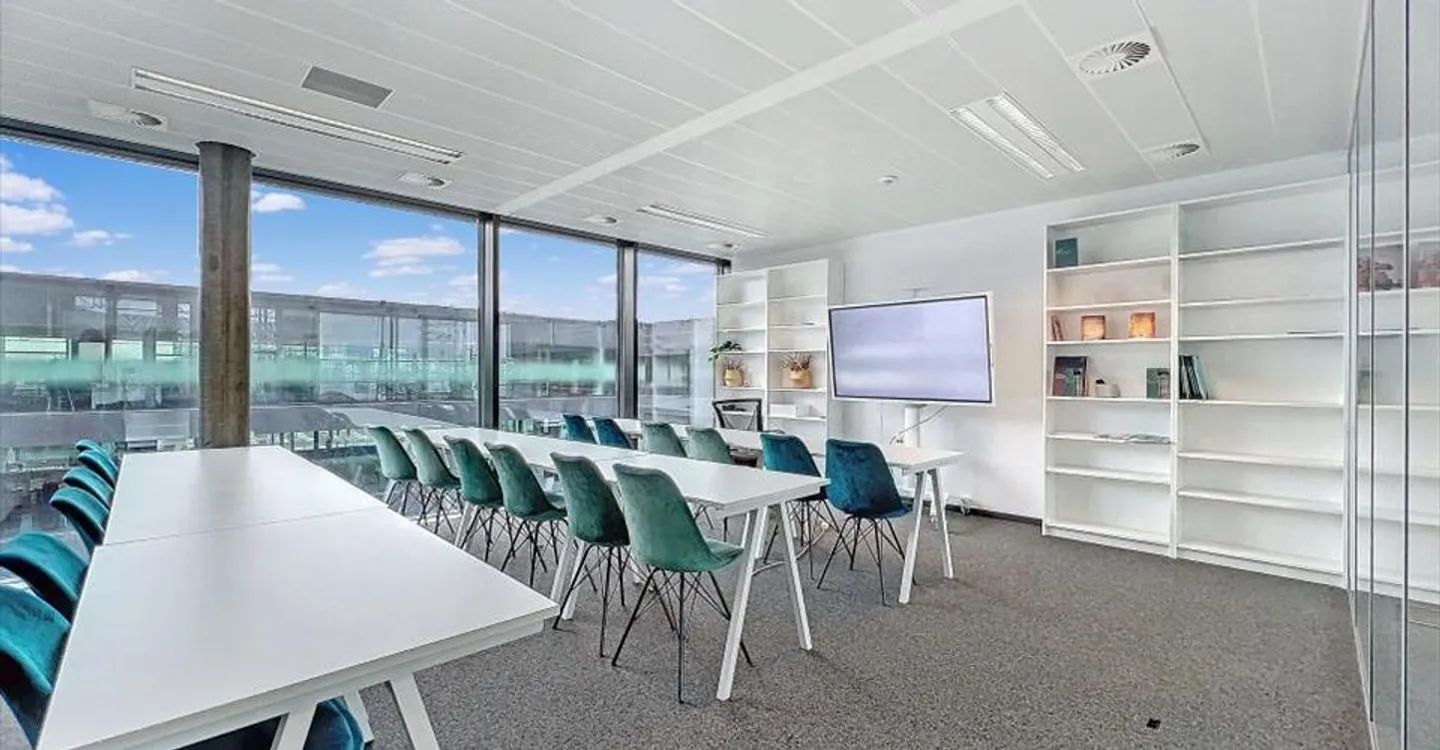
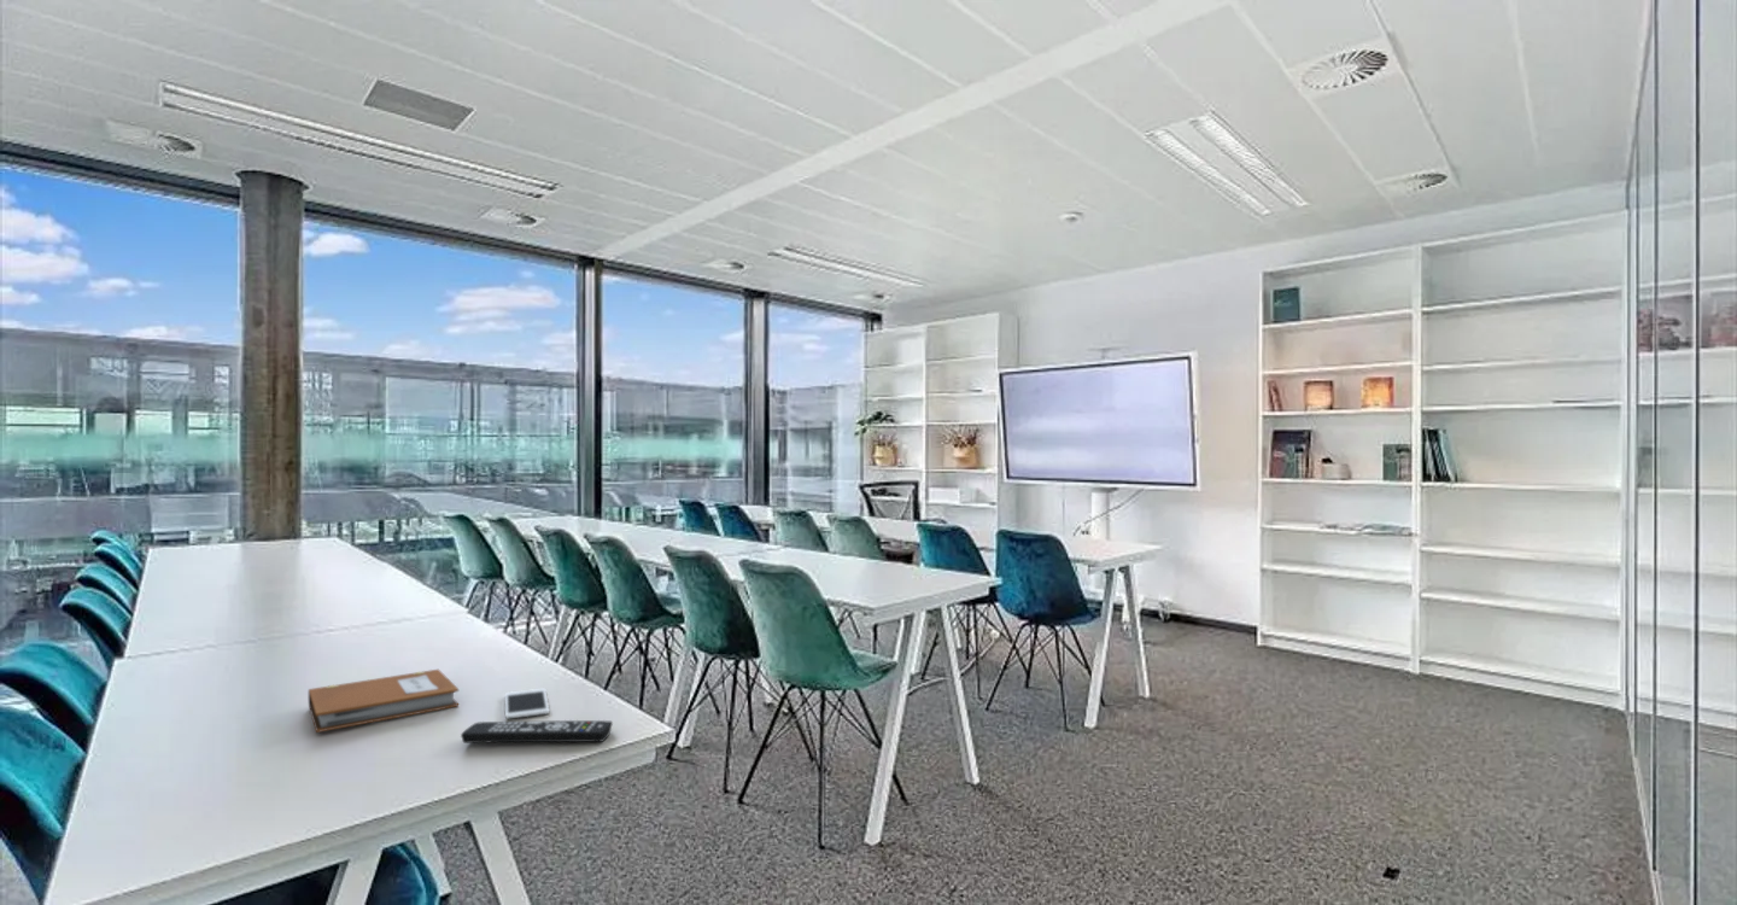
+ remote control (538, 731)
+ cell phone (526, 702)
+ notebook (386, 696)
